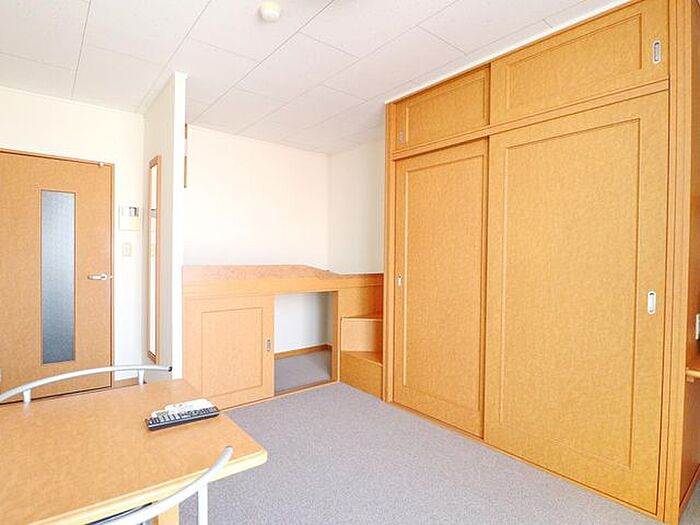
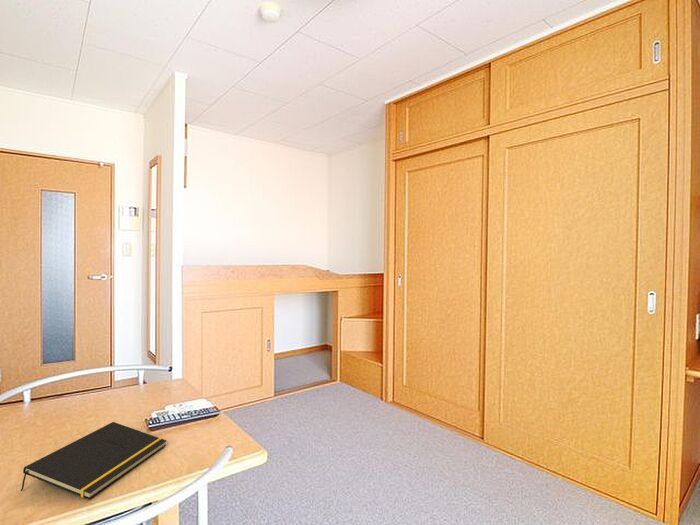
+ notepad (102, 455)
